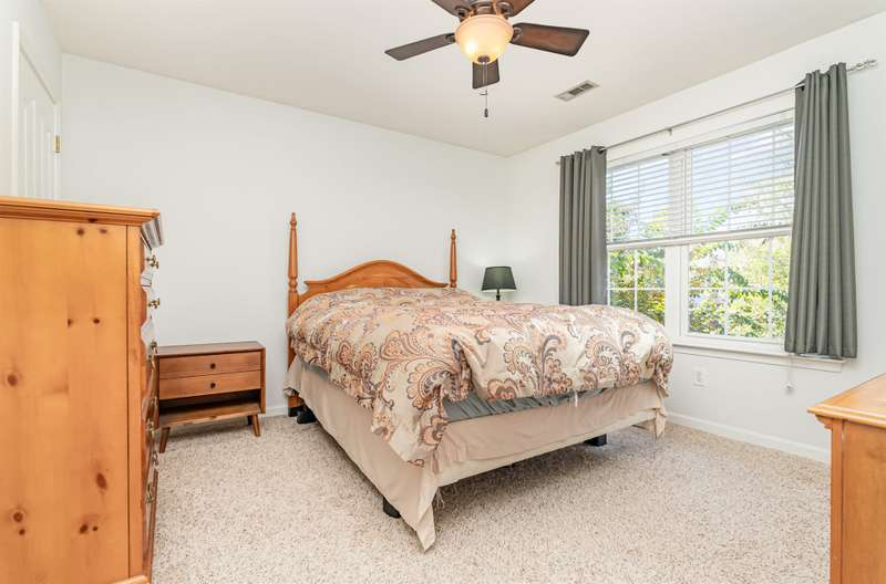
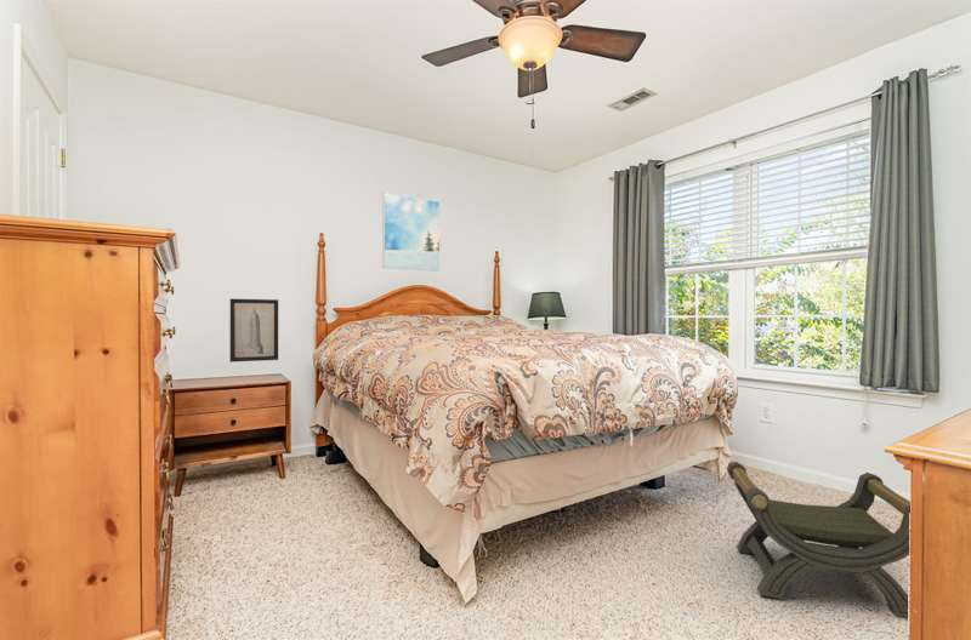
+ wall art (254, 330)
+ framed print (411, 233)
+ stool (816, 531)
